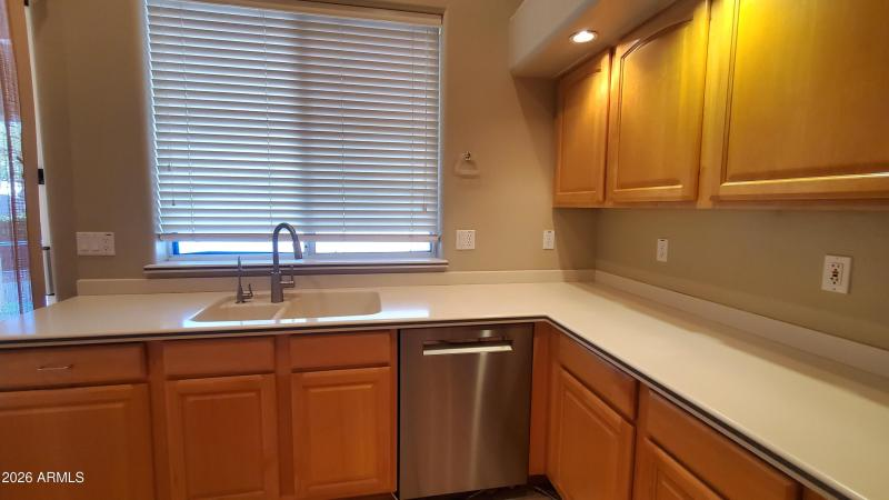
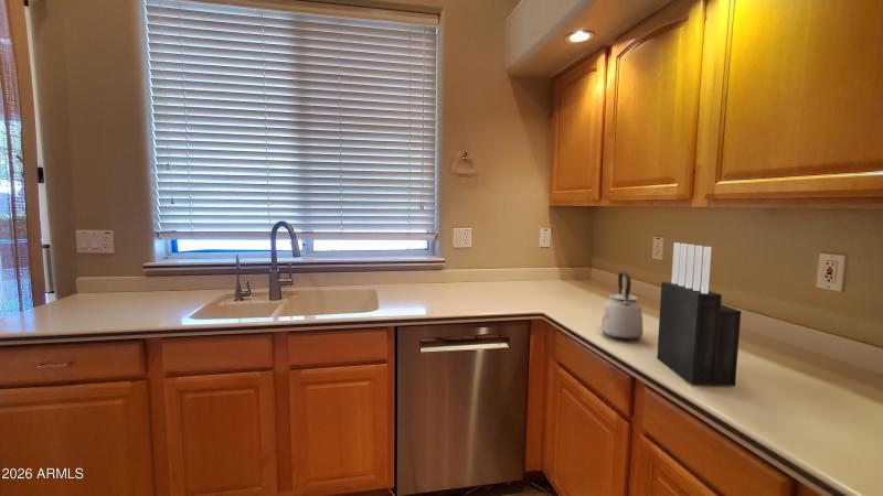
+ kettle (620, 302)
+ knife block (701, 309)
